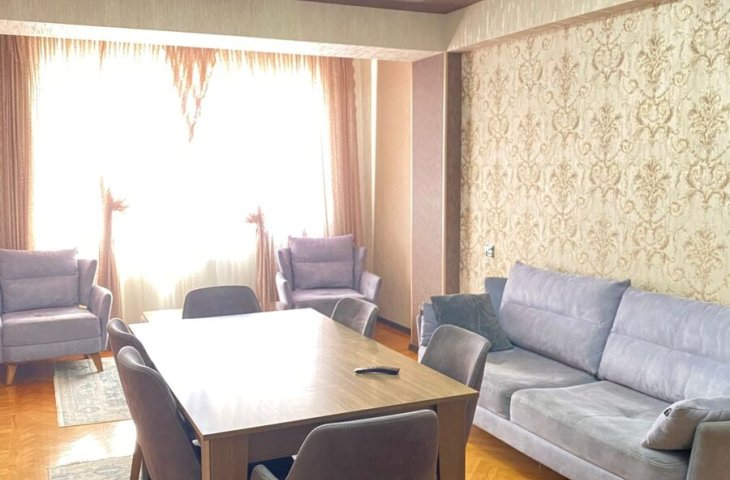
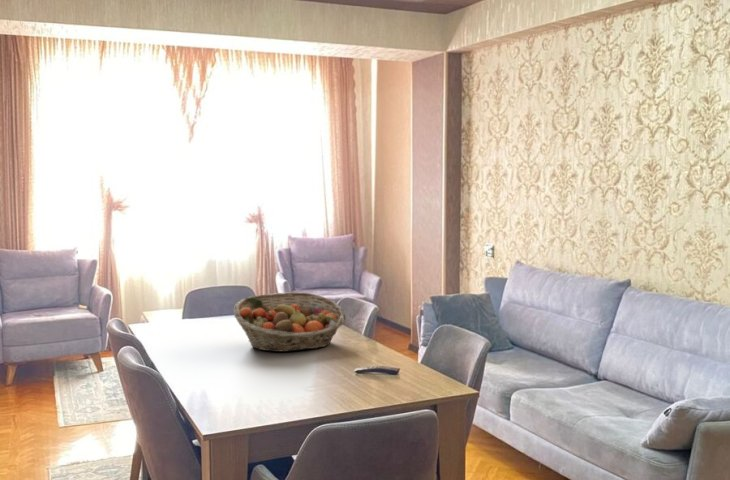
+ fruit basket (290, 320)
